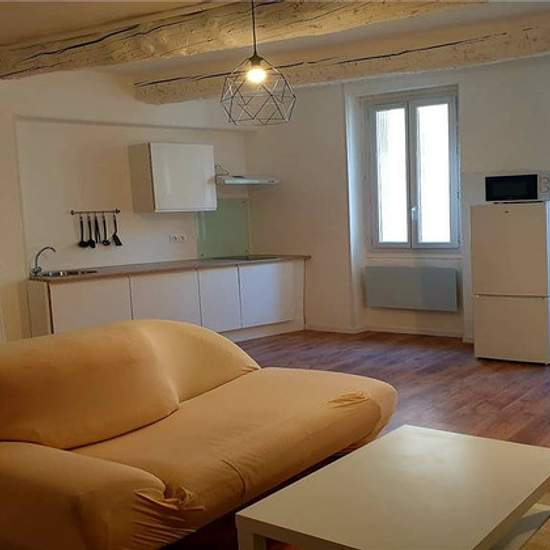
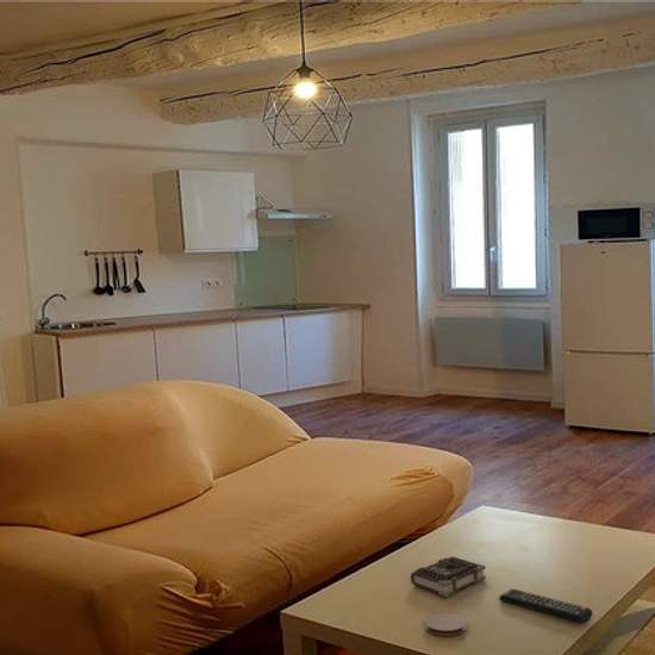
+ coaster (445, 624)
+ remote control (544, 605)
+ book (448, 573)
